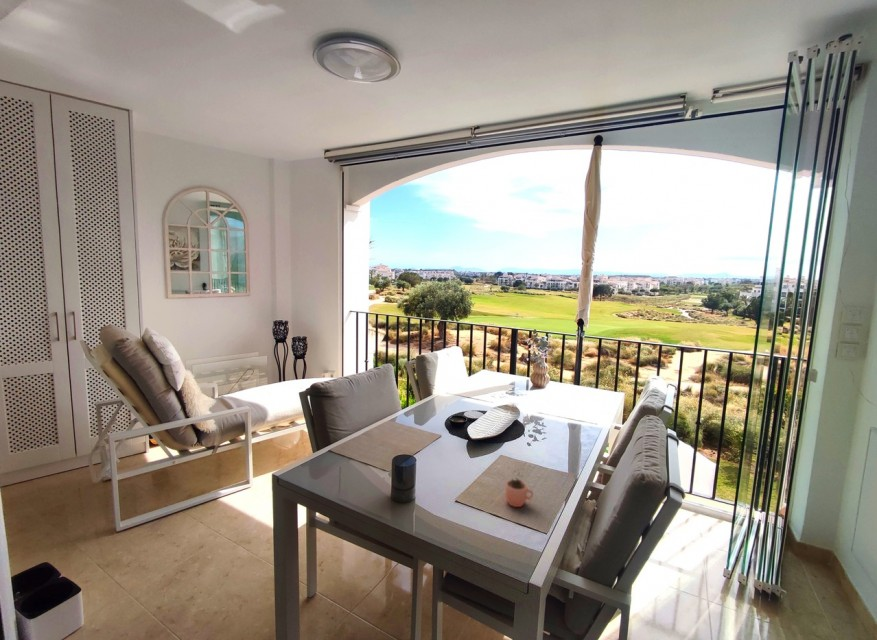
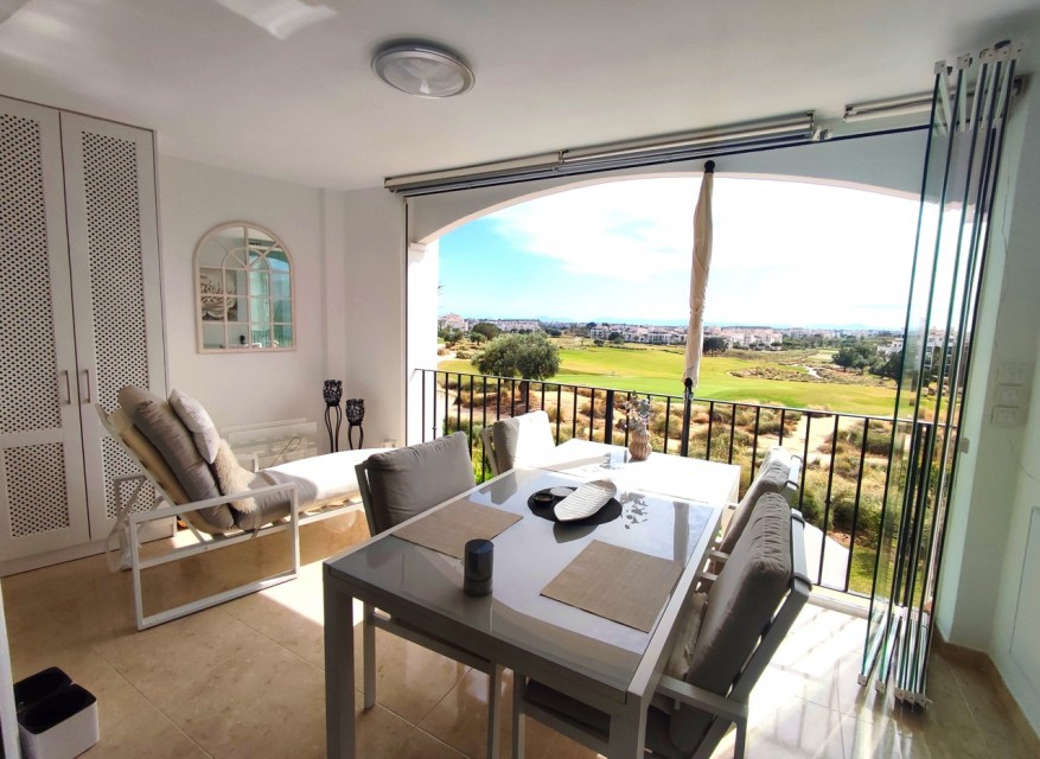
- cocoa (519, 485)
